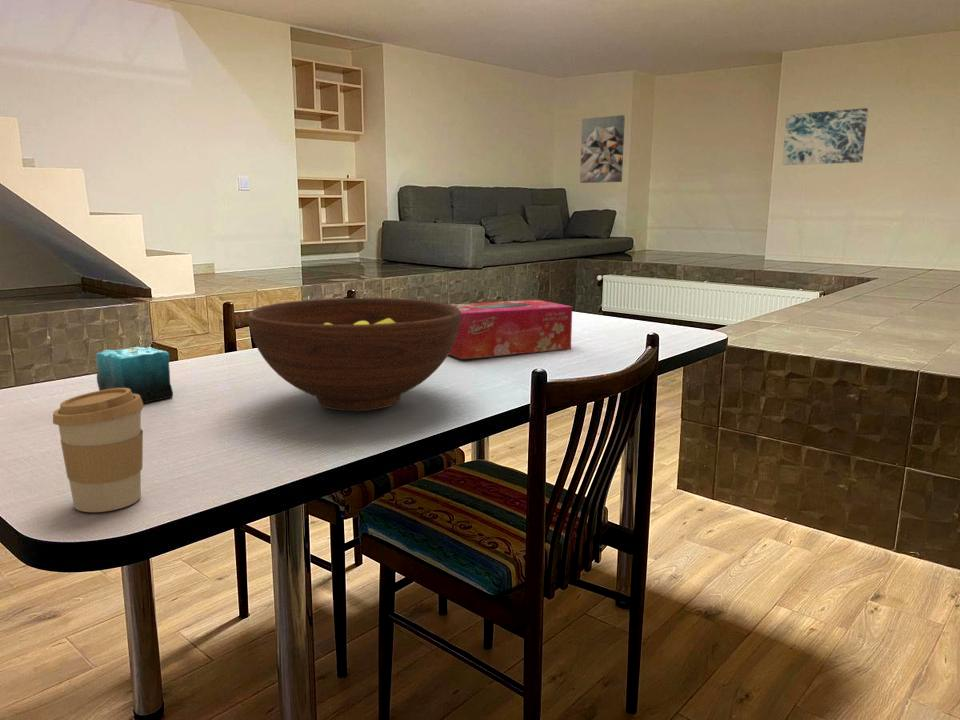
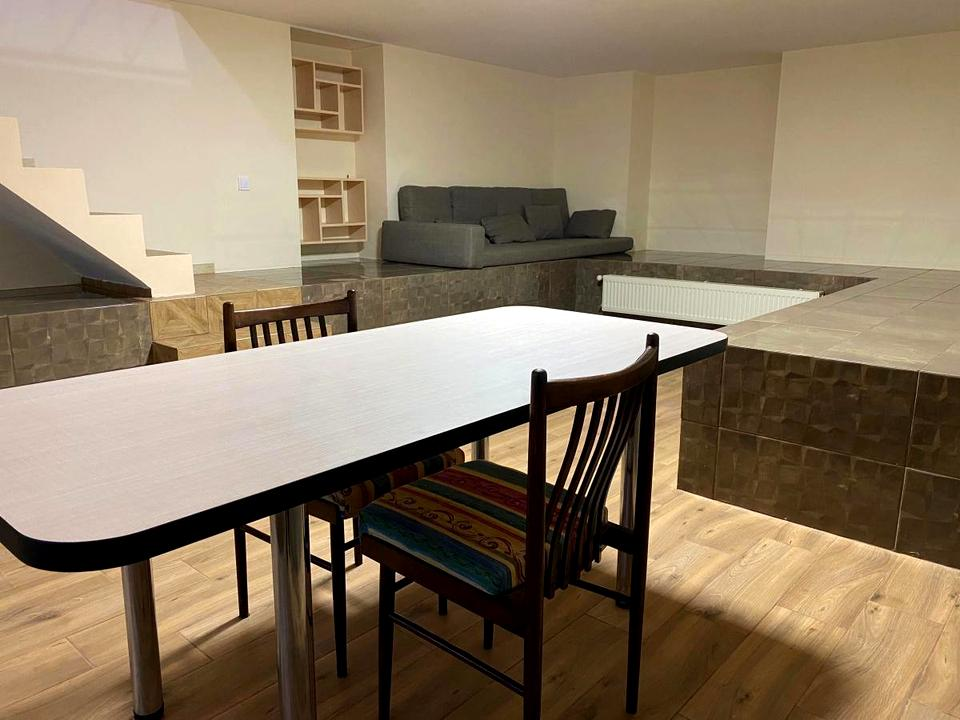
- wall art (601, 150)
- tissue box (501, 327)
- wall art (823, 137)
- candle (132, 365)
- coffee cup (102, 447)
- fruit bowl (358, 357)
